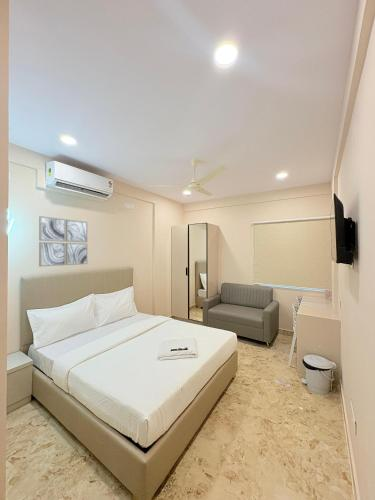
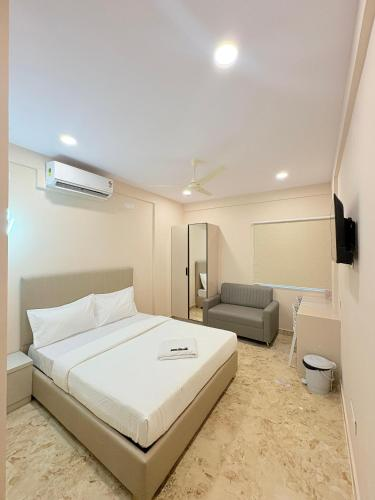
- wall art (64, 241)
